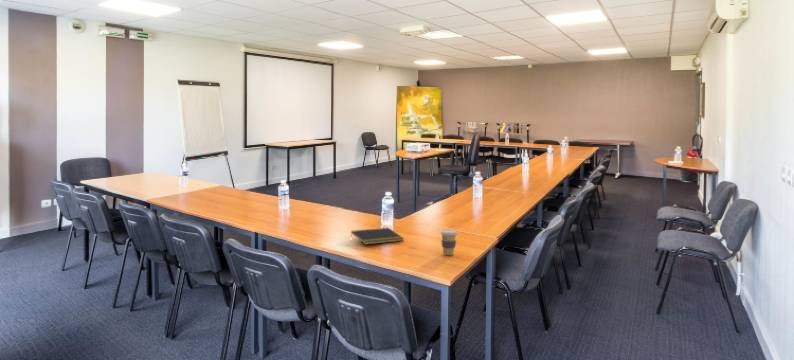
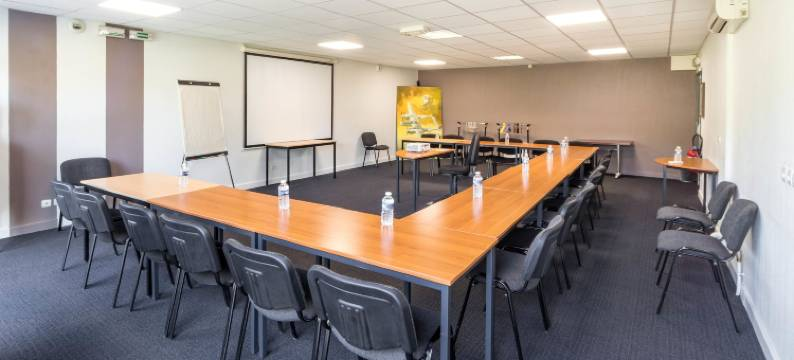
- notepad (377, 235)
- coffee cup (448, 242)
